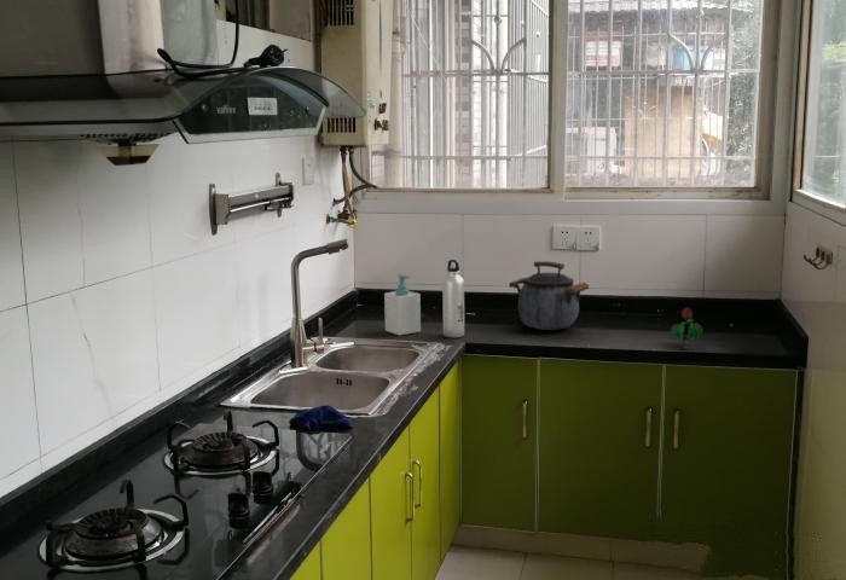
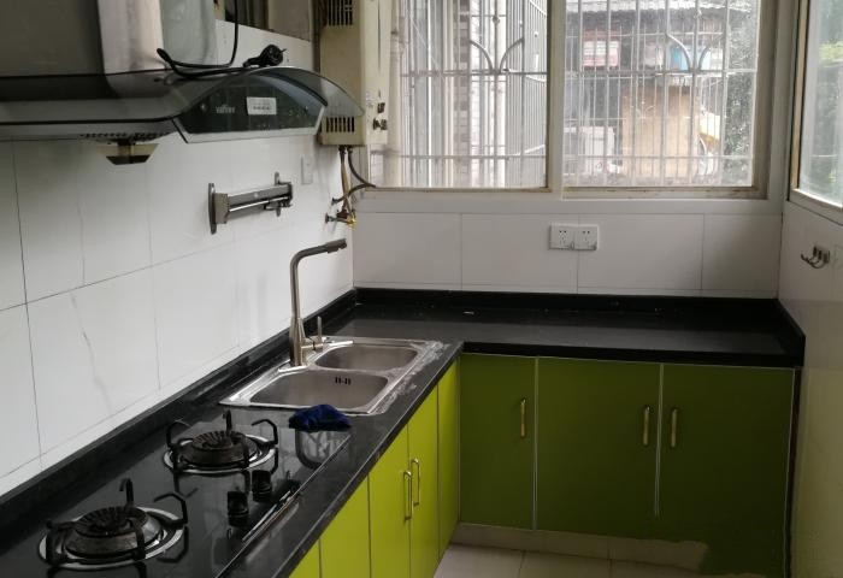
- plant (691, 315)
- soap bottle (402, 302)
- water bottle (453, 297)
- kettle (547, 295)
